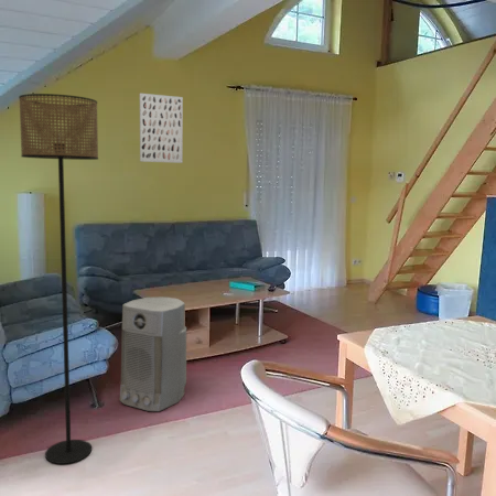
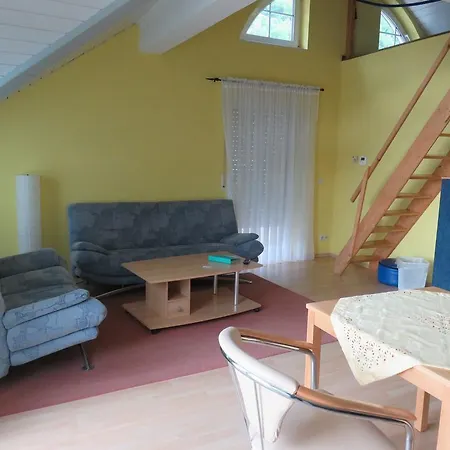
- floor lamp (64, 283)
- wall art (161, 129)
- air purifier (155, 349)
